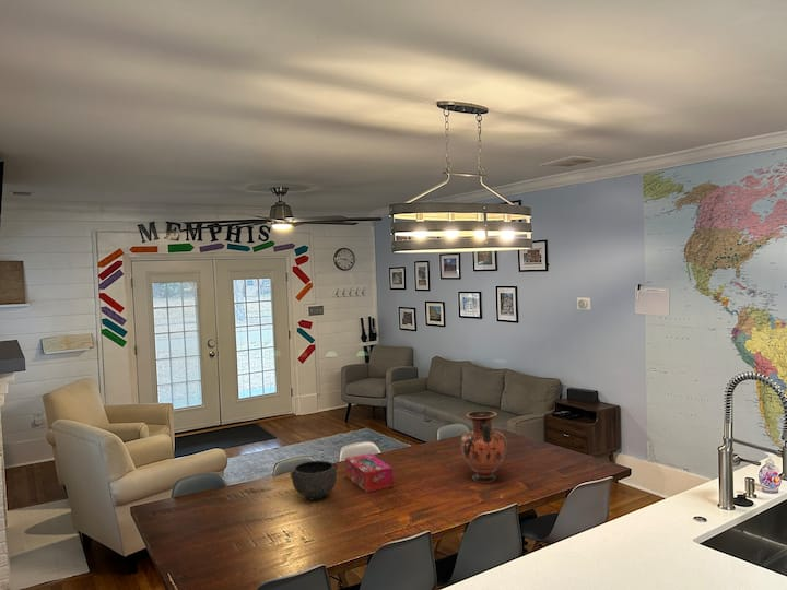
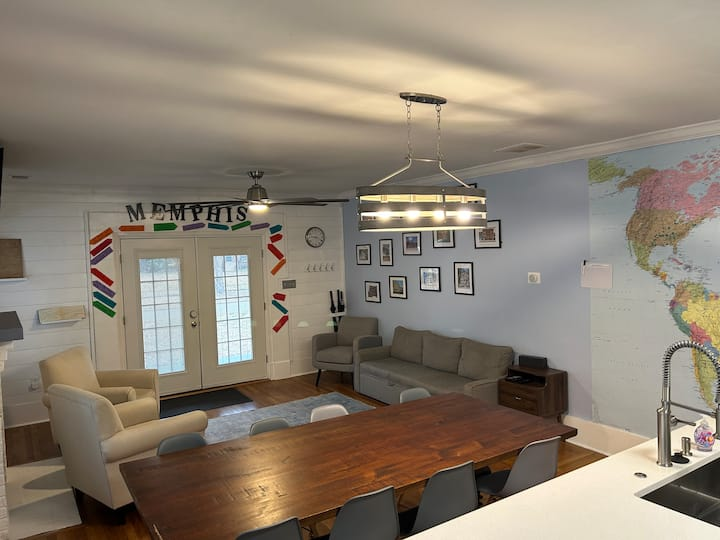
- bowl (314, 481)
- vase (483, 446)
- tissue box (368, 471)
